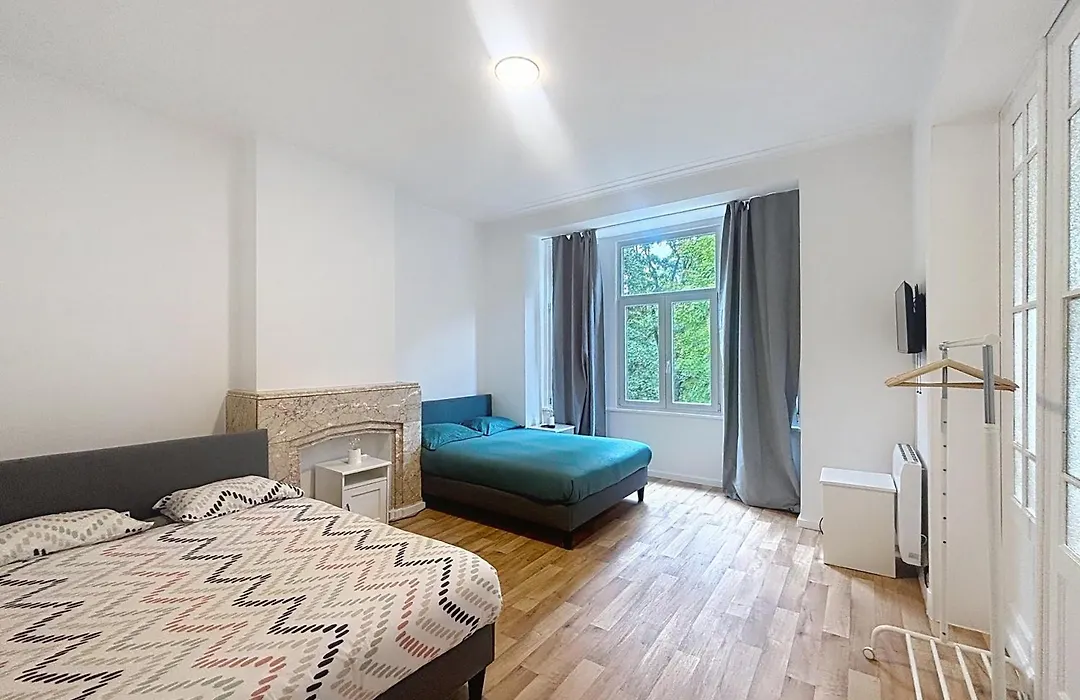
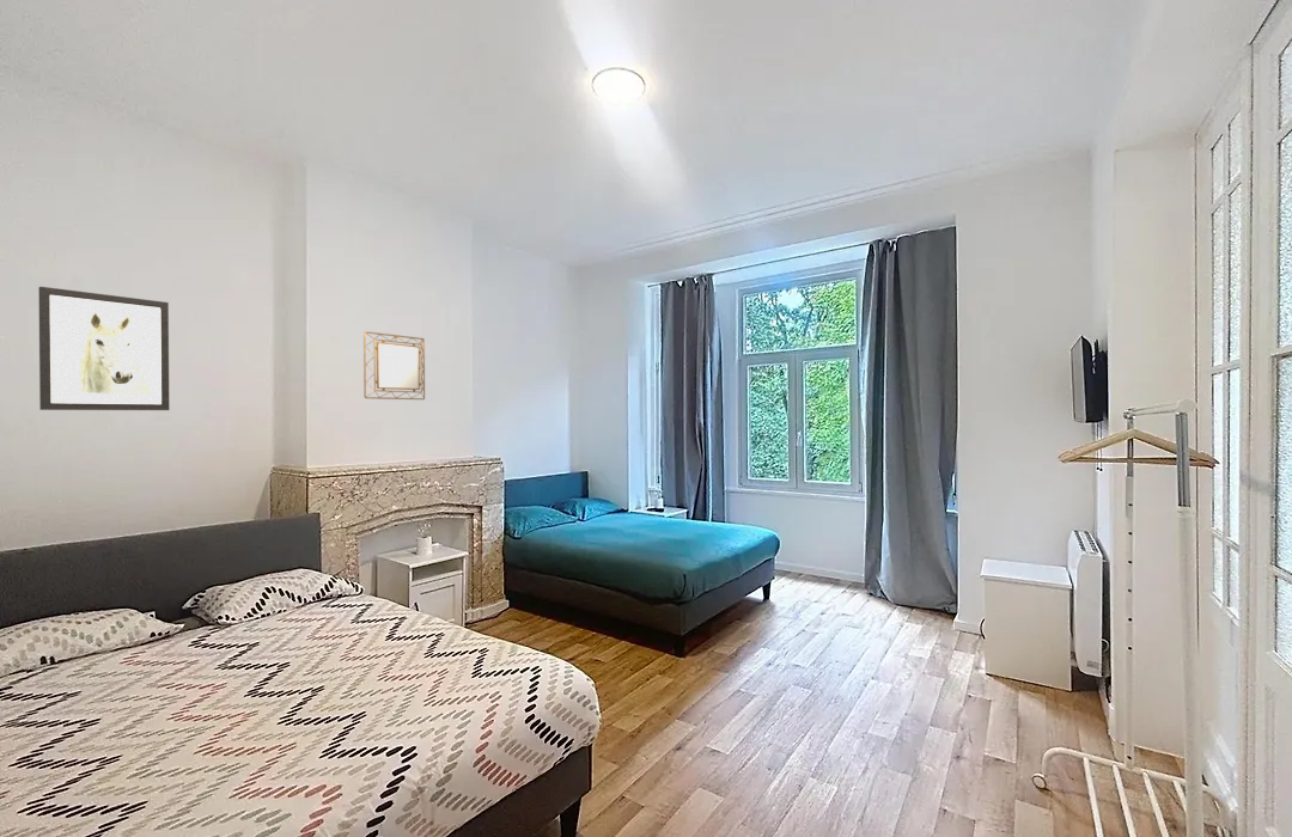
+ home mirror (397, 366)
+ wall art (108, 353)
